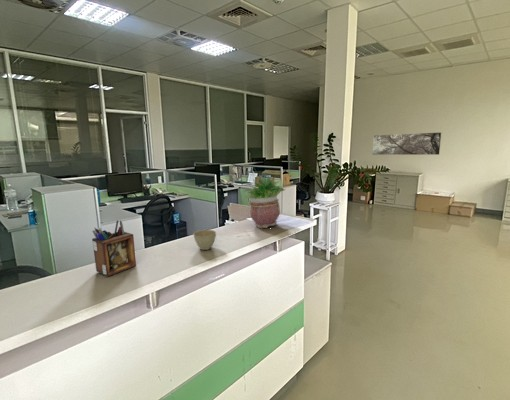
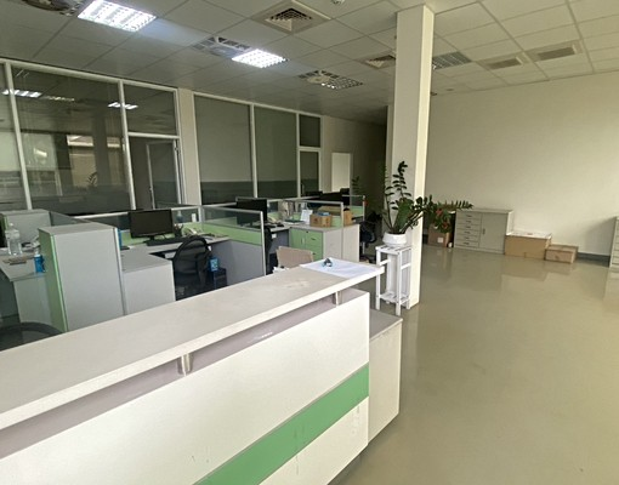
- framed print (404, 144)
- potted plant (263, 200)
- desk organizer (114, 246)
- flower pot (205, 240)
